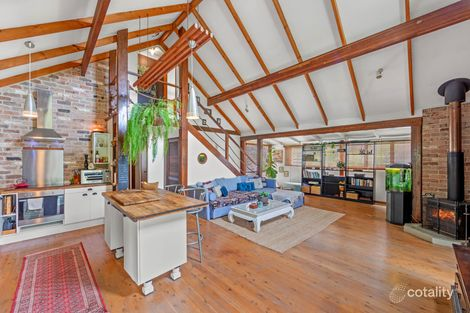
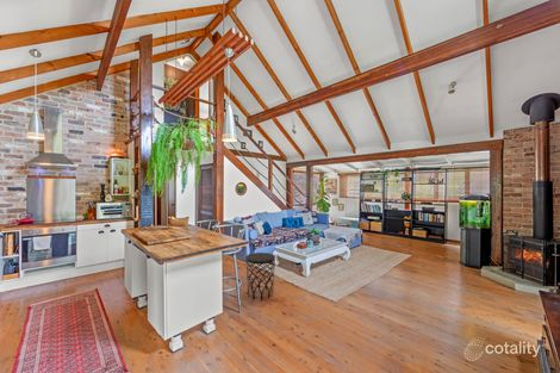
+ side table (259, 275)
